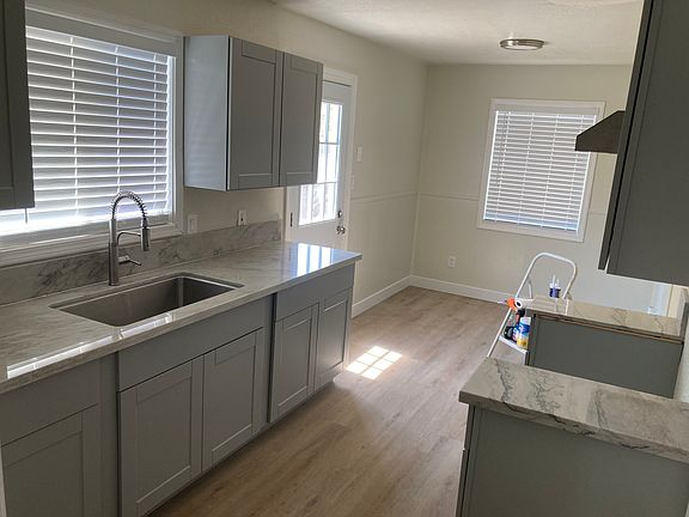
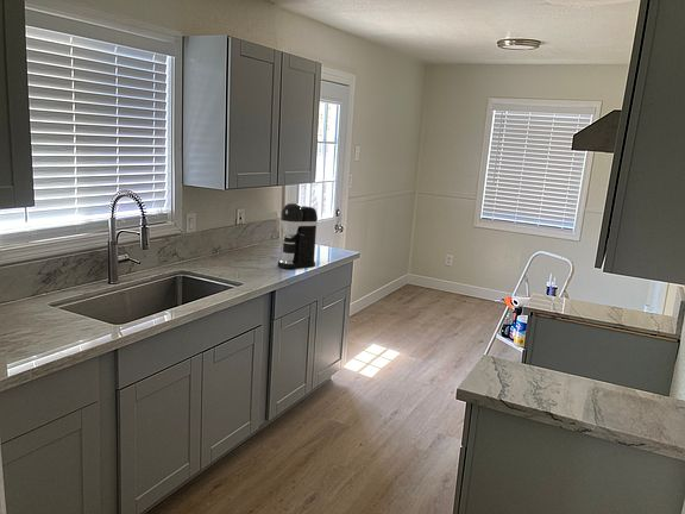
+ coffee maker (298, 234)
